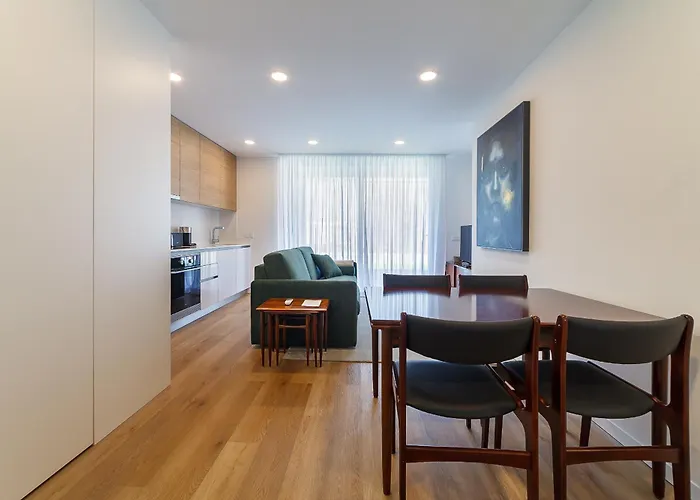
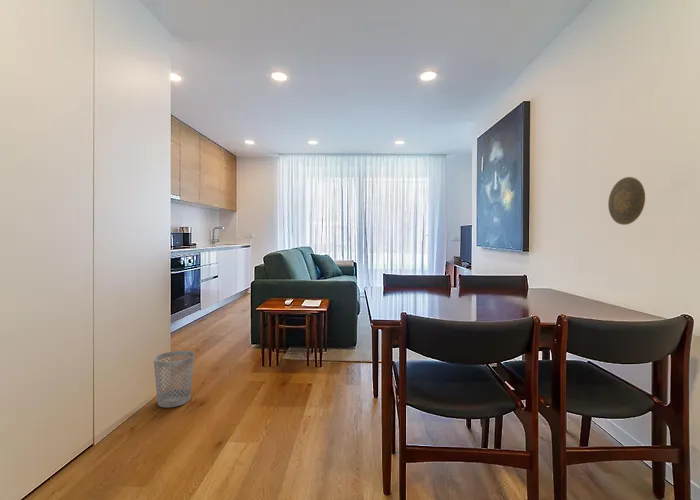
+ wastebasket (174, 378)
+ decorative plate (623, 201)
